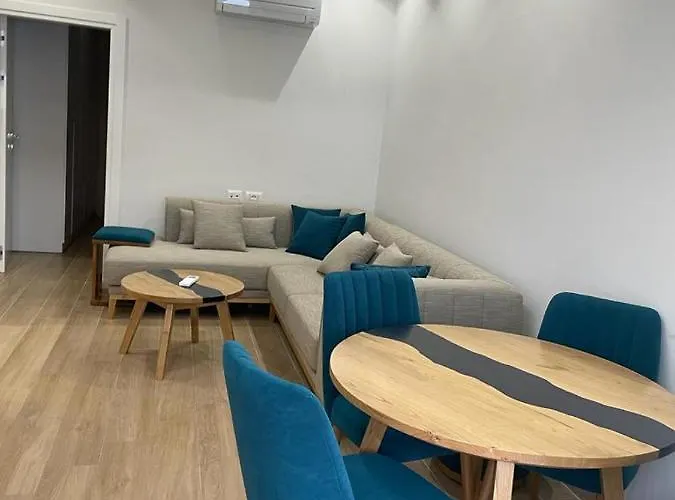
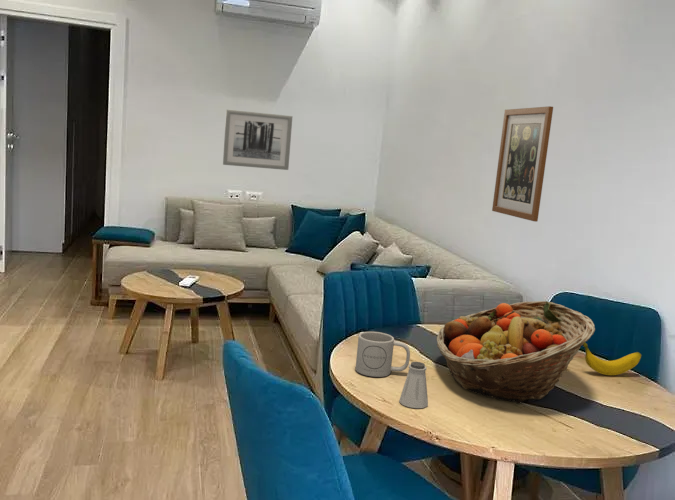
+ banana (610, 361)
+ fruit basket (510, 344)
+ saltshaker (415, 383)
+ wall art (257, 140)
+ mug (383, 354)
+ wall art (520, 162)
